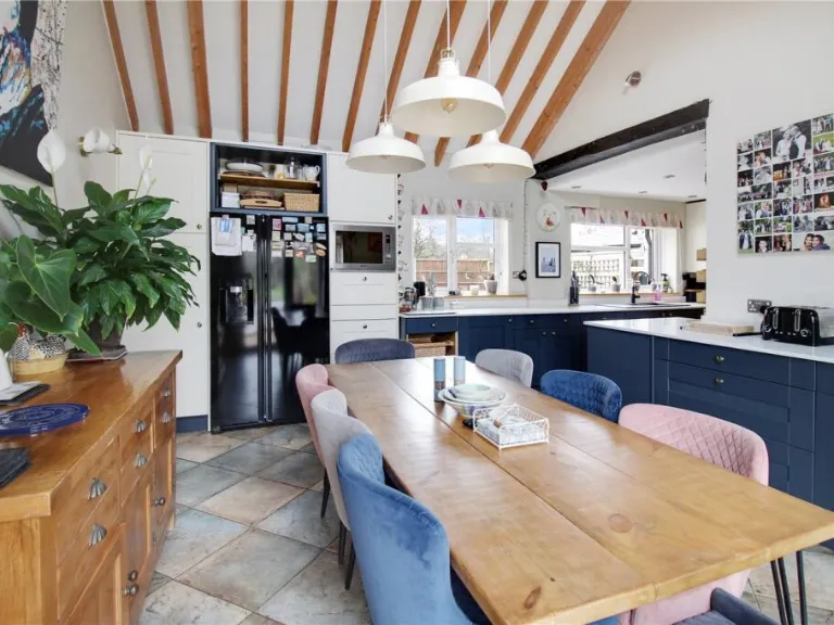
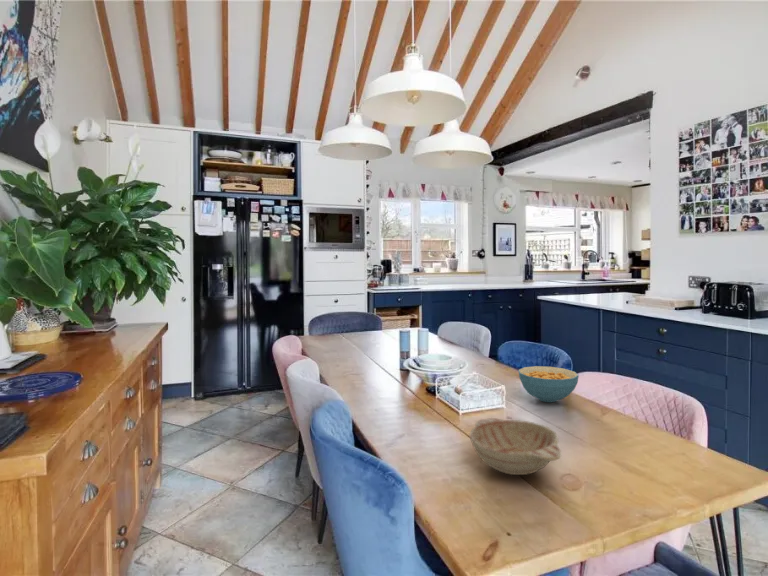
+ cereal bowl (547, 386)
+ decorative bowl (512, 449)
